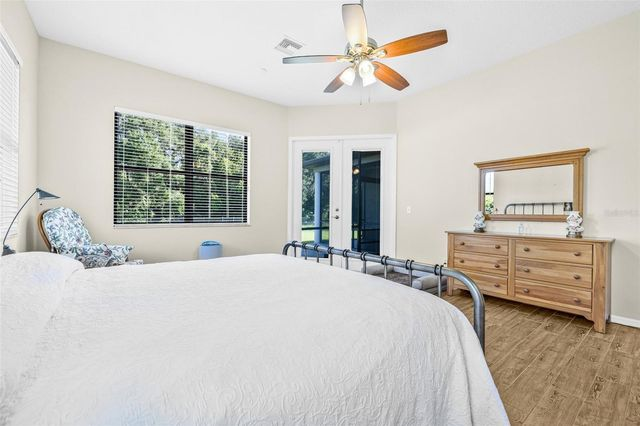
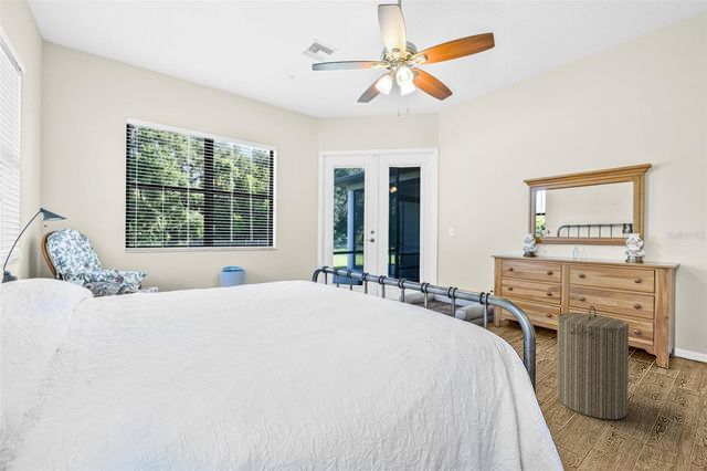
+ laundry hamper (590, 355)
